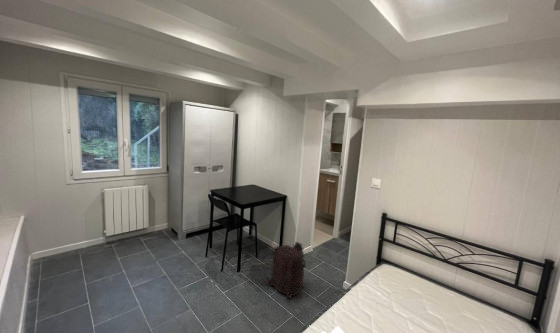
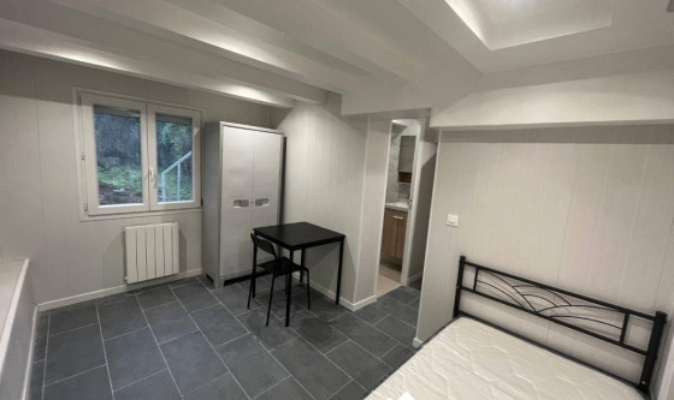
- backpack (287, 267)
